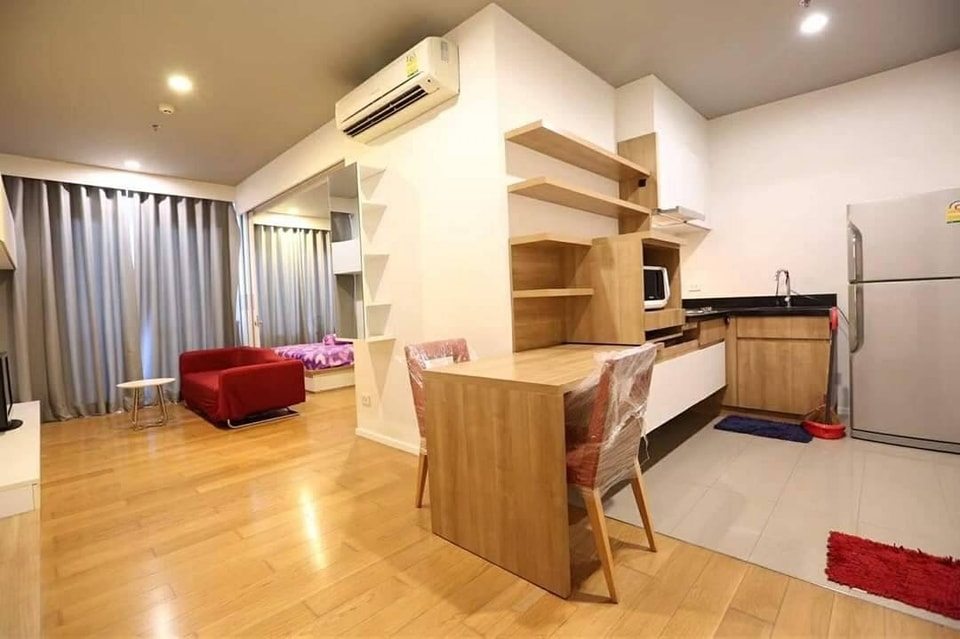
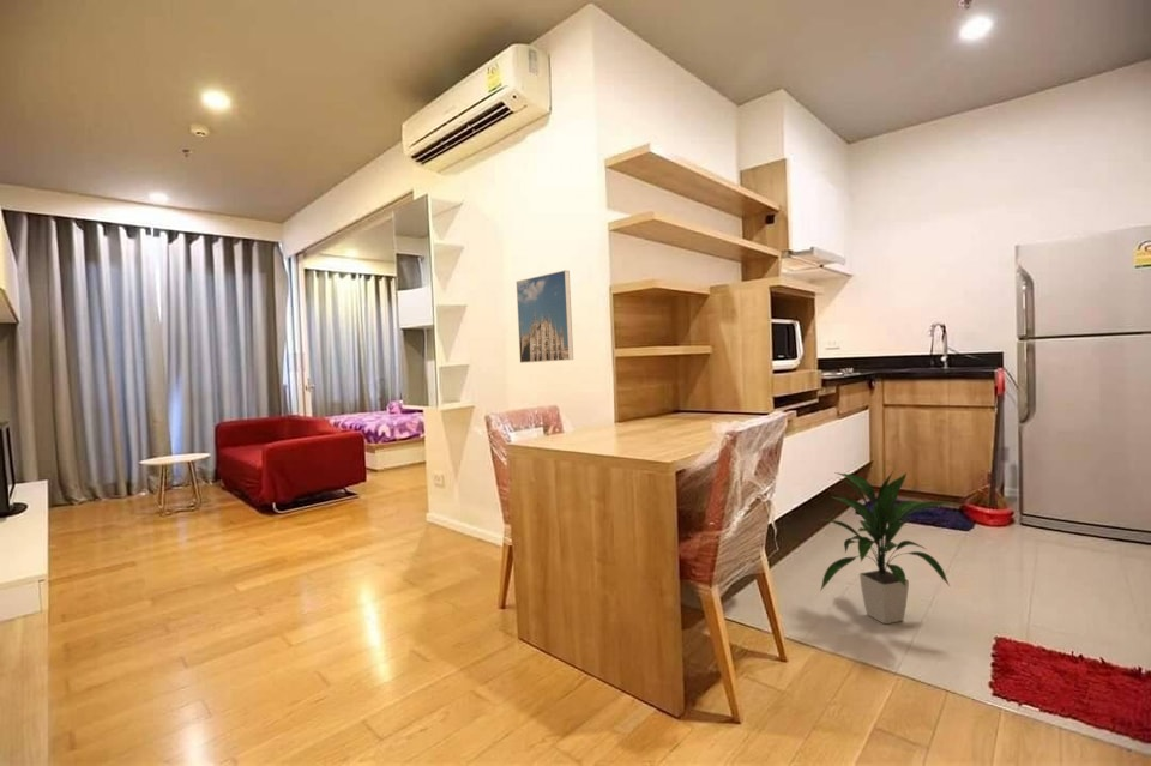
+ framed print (543, 319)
+ indoor plant (875, 541)
